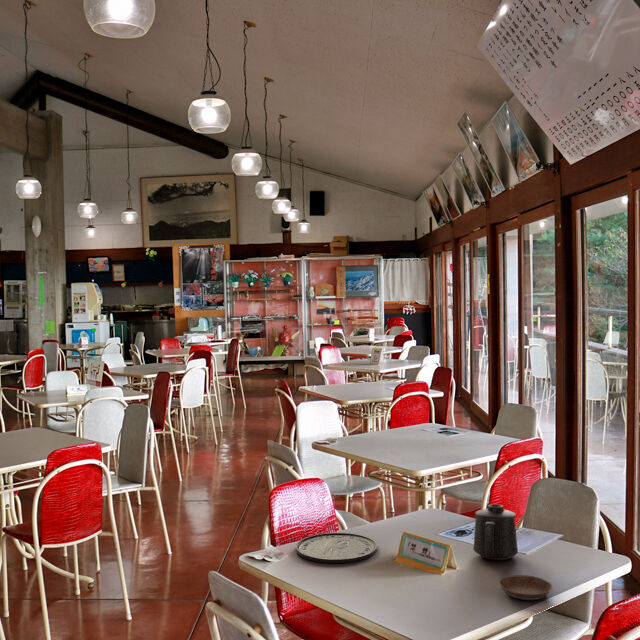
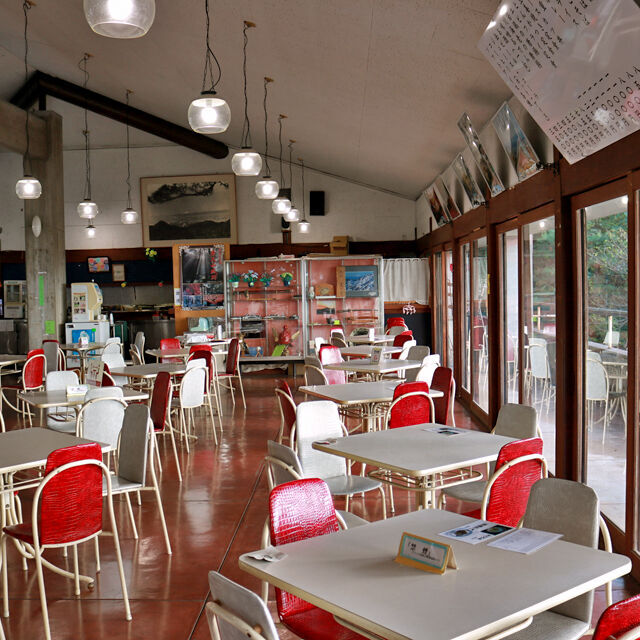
- saucer (525, 588)
- mug (497, 532)
- plate (336, 547)
